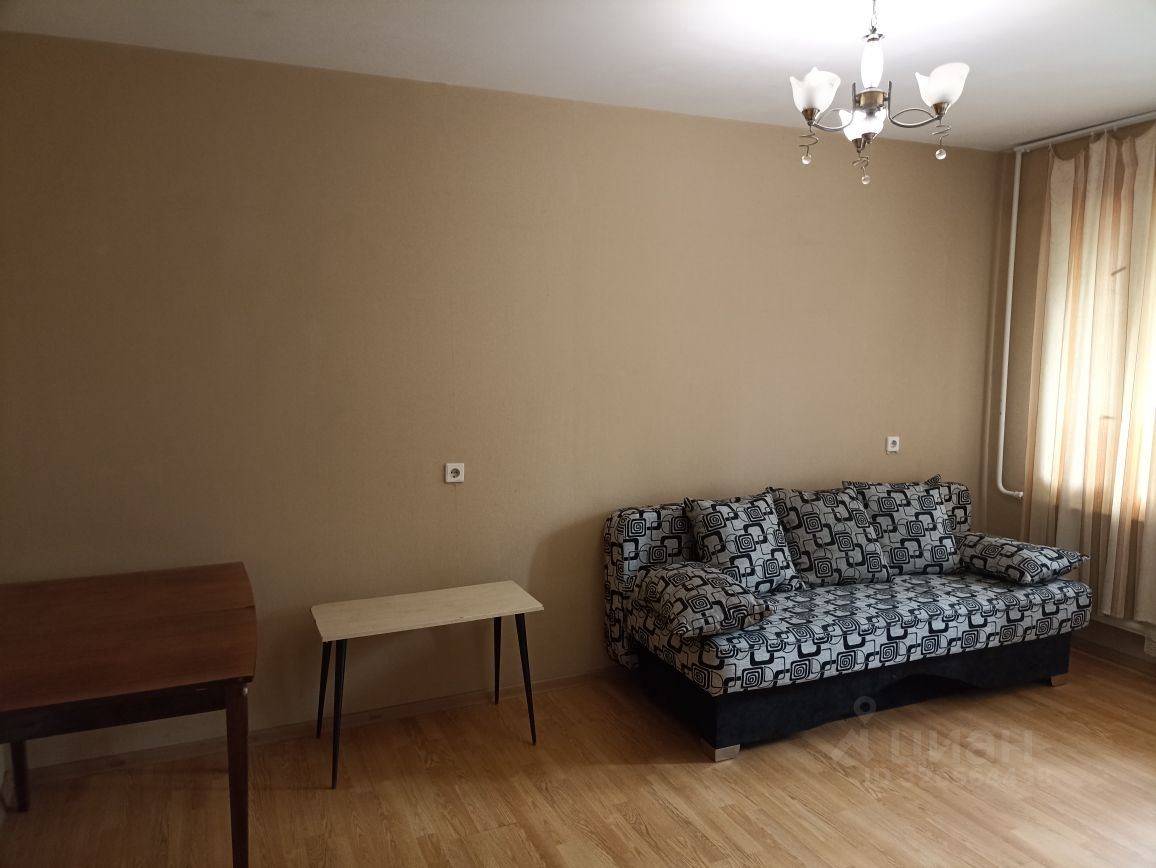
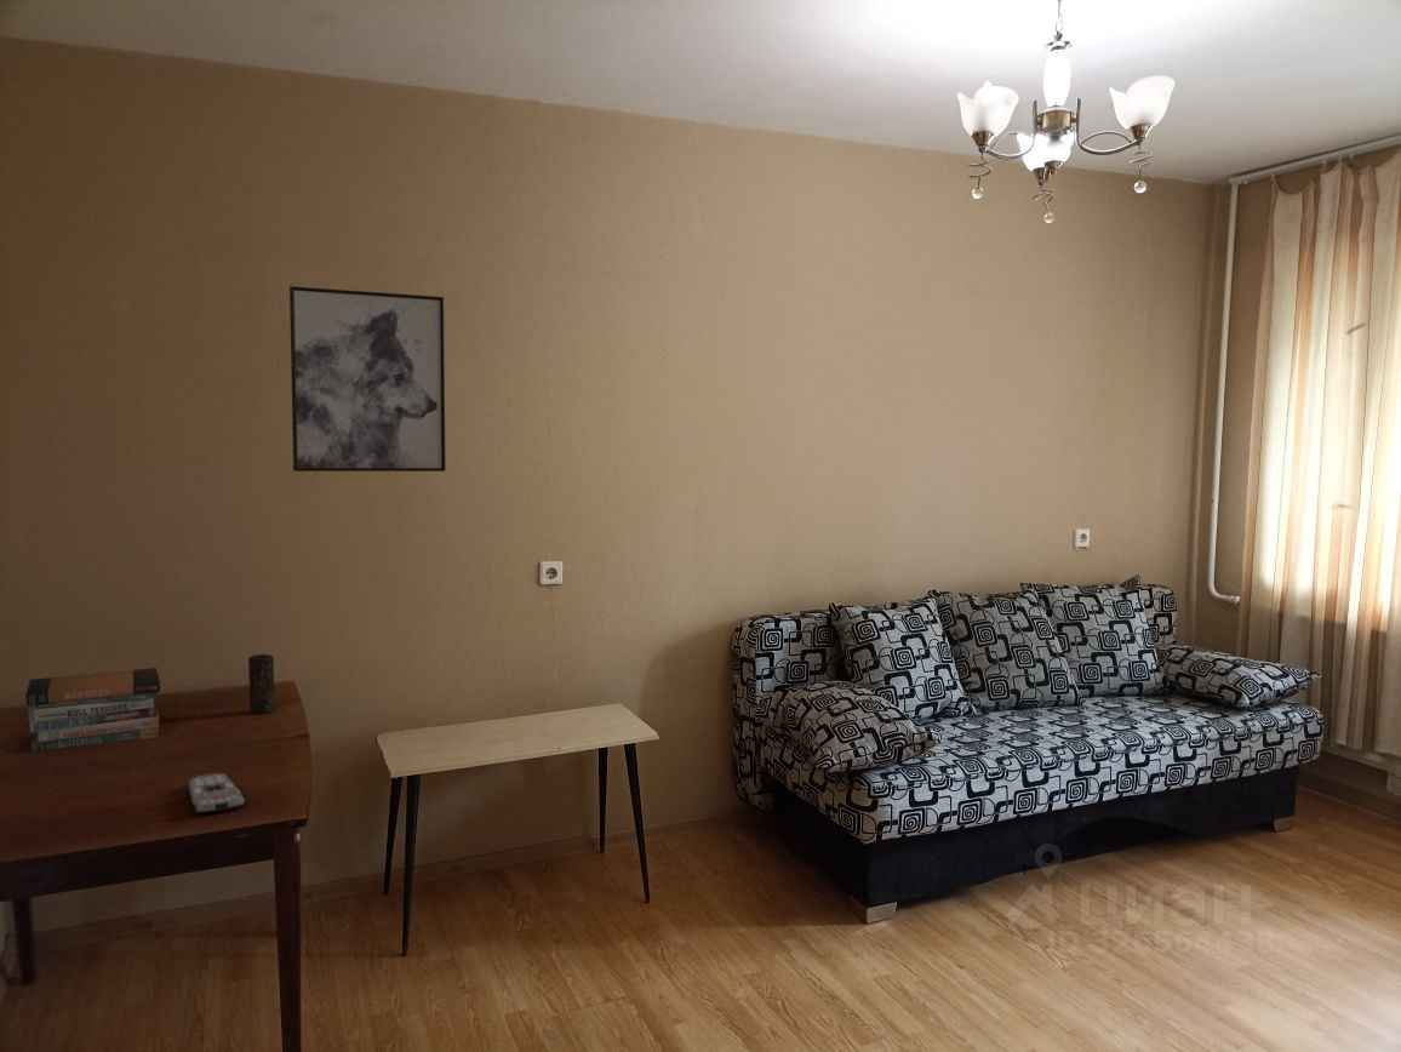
+ book stack (95, 708)
+ wall art (370, 382)
+ remote control (213, 791)
+ candle (261, 684)
